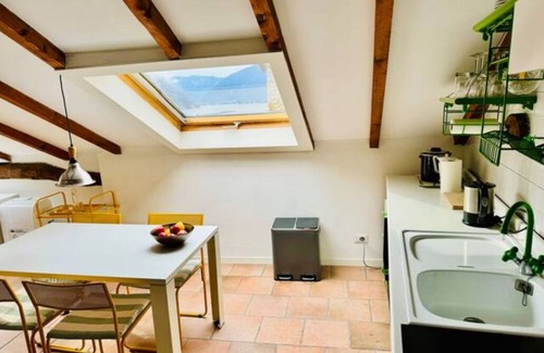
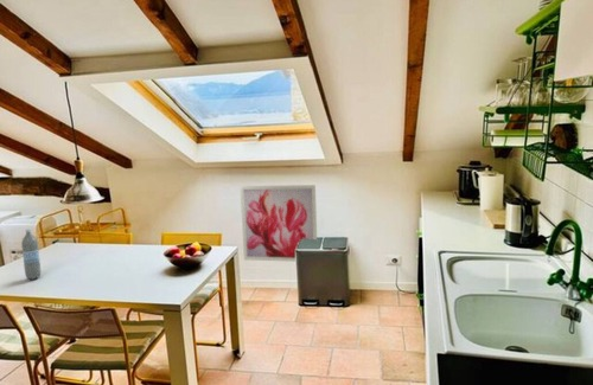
+ wall art (278, 223)
+ water bottle (31, 254)
